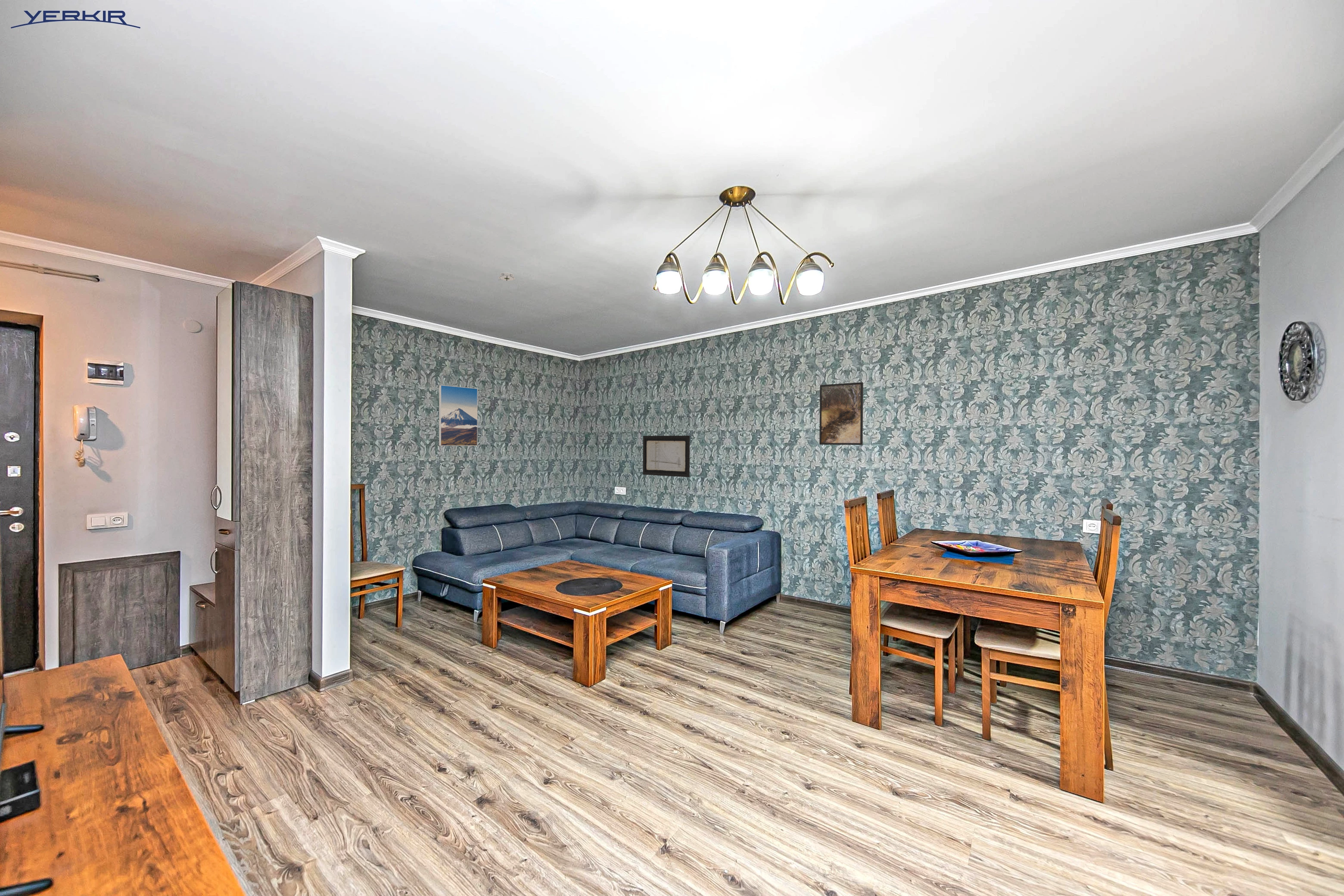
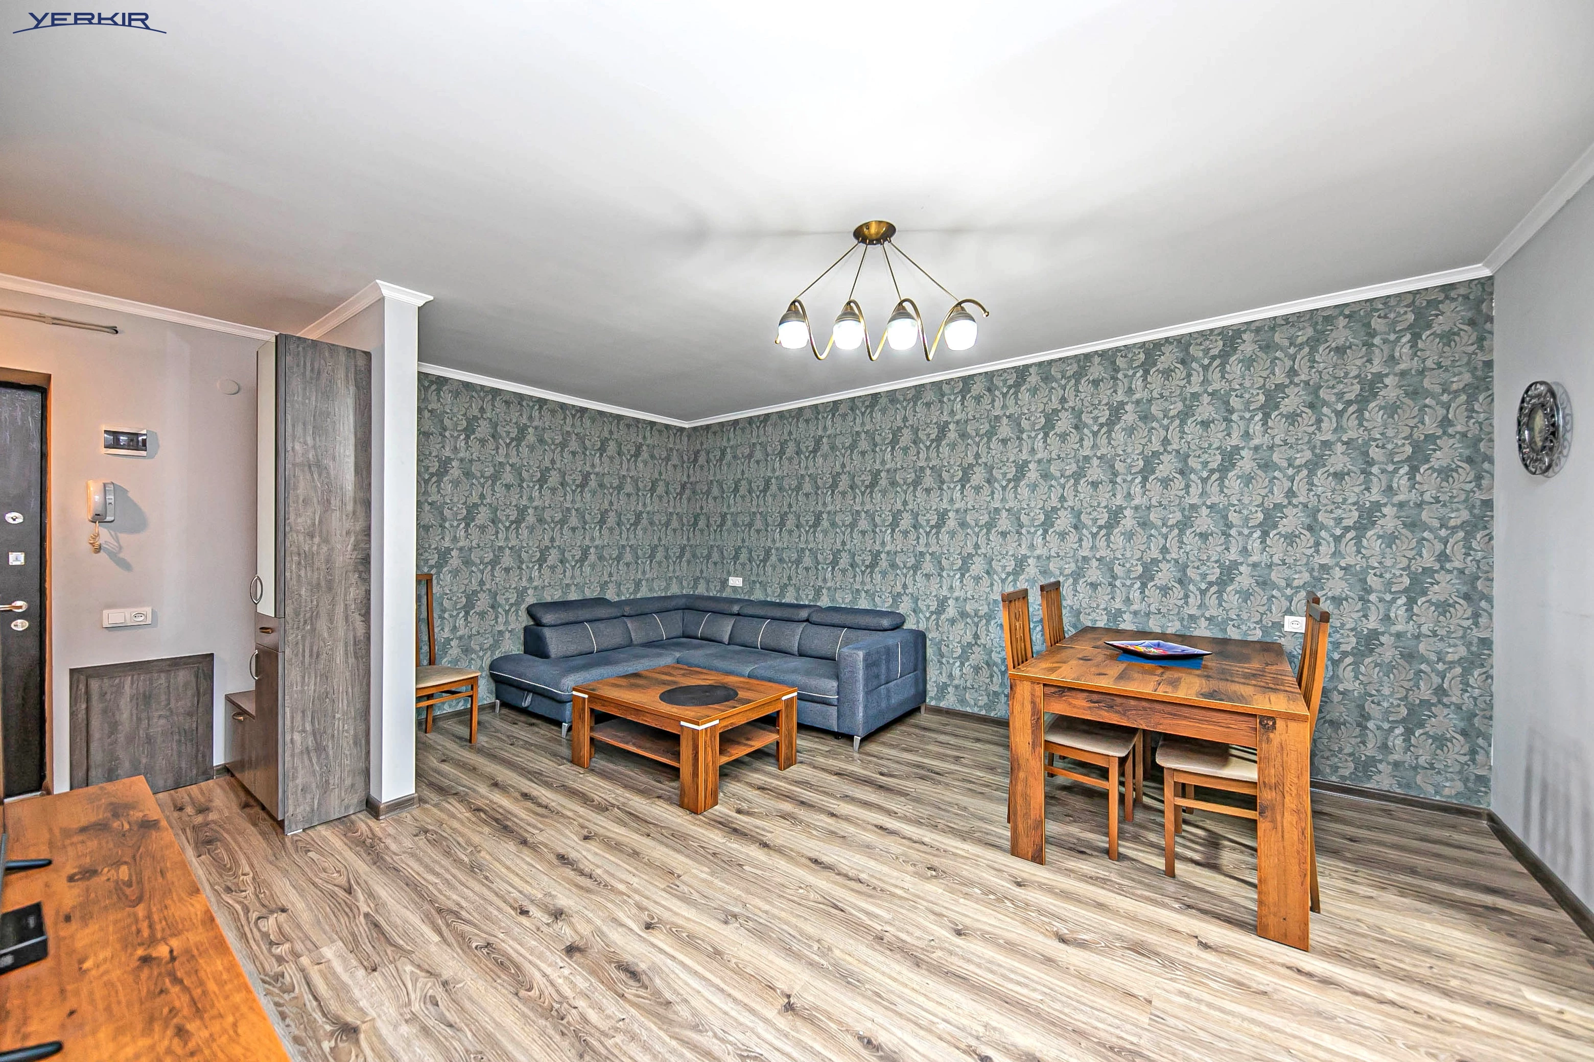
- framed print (840, 414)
- wall art (665, 456)
- smoke detector (506, 277)
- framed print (459, 416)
